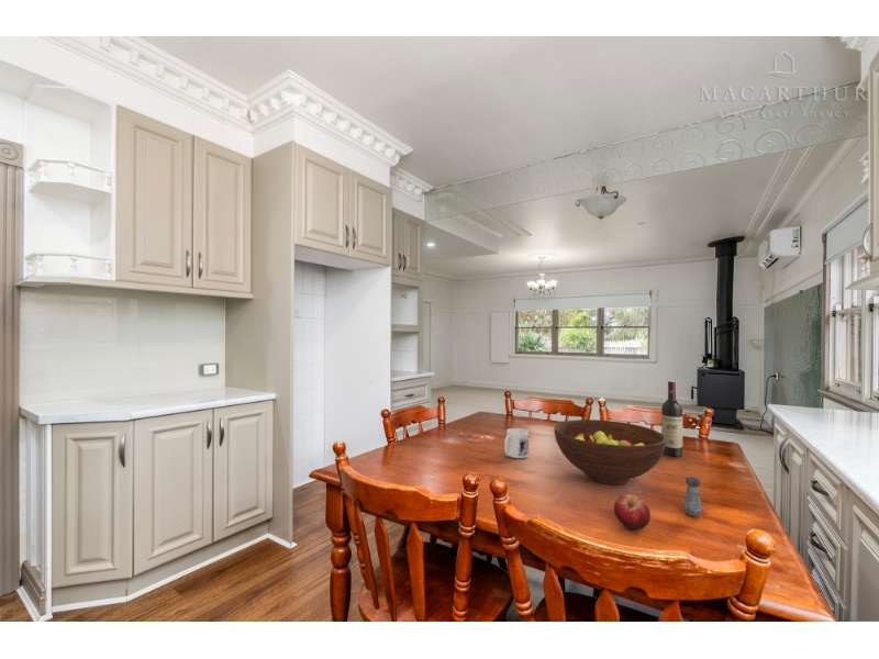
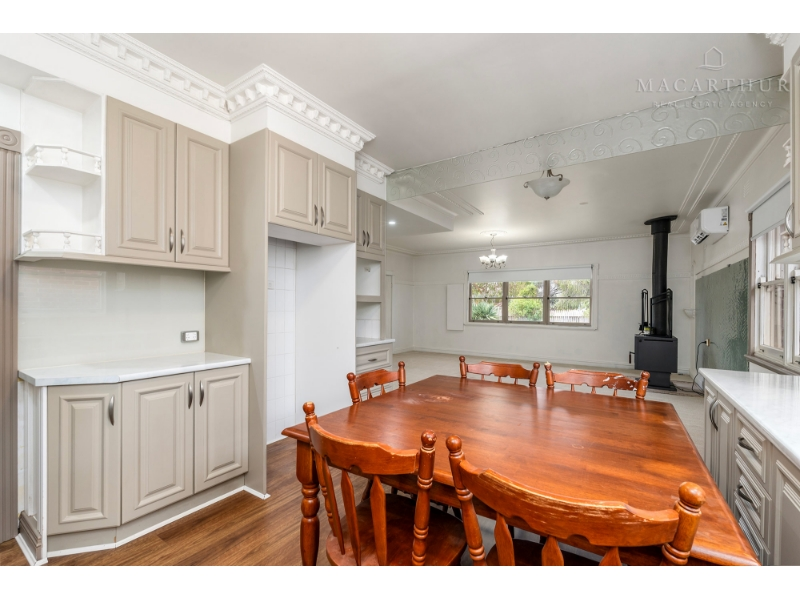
- salt shaker (692, 495)
- wine bottle (671, 417)
- fruit bowl (607, 455)
- fruit (632, 512)
- mug (514, 444)
